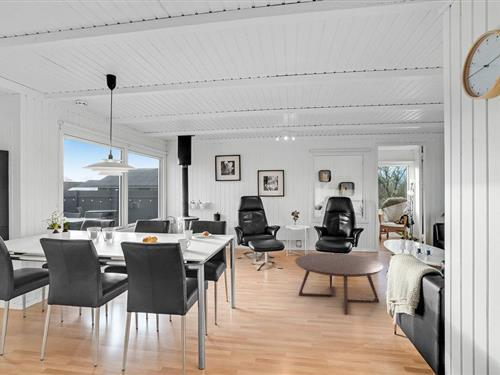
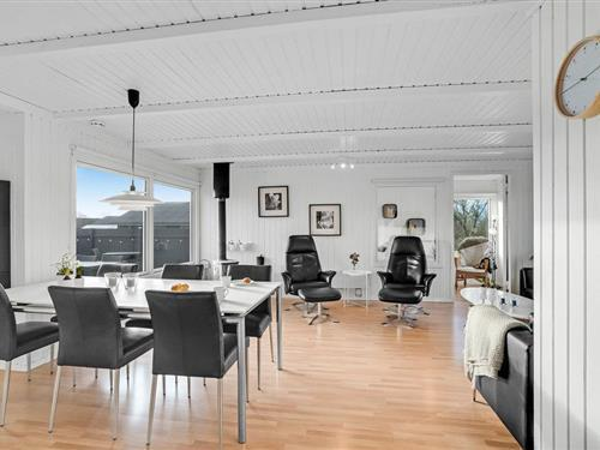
- coffee table (337, 275)
